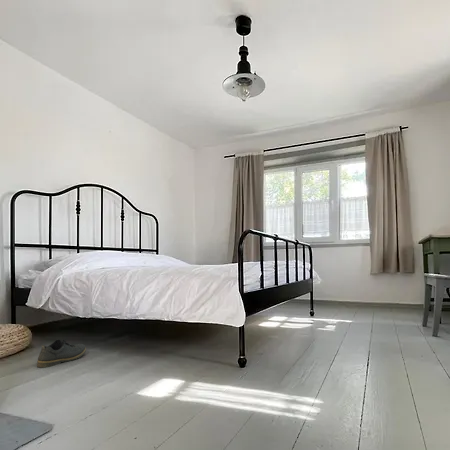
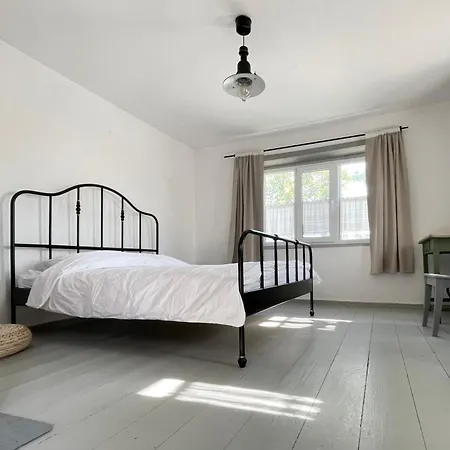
- shoe (63, 349)
